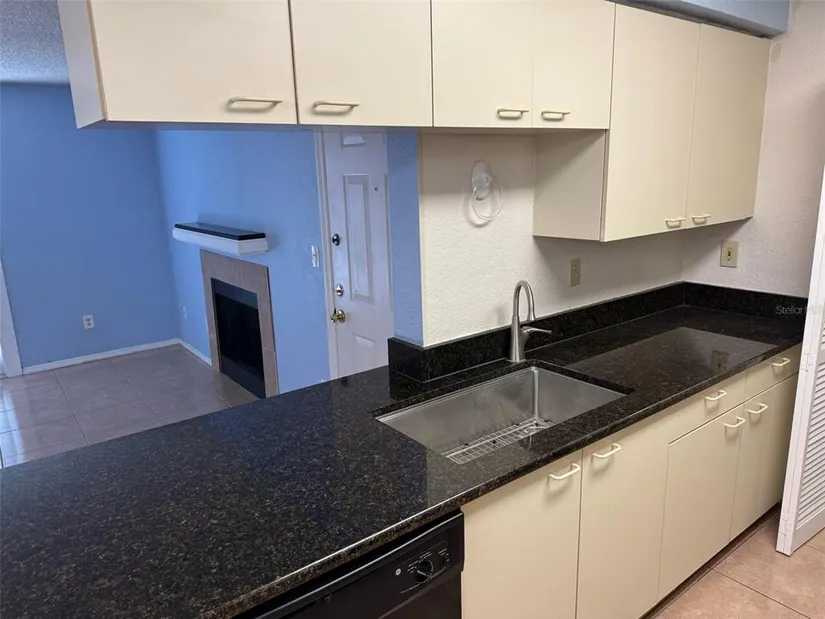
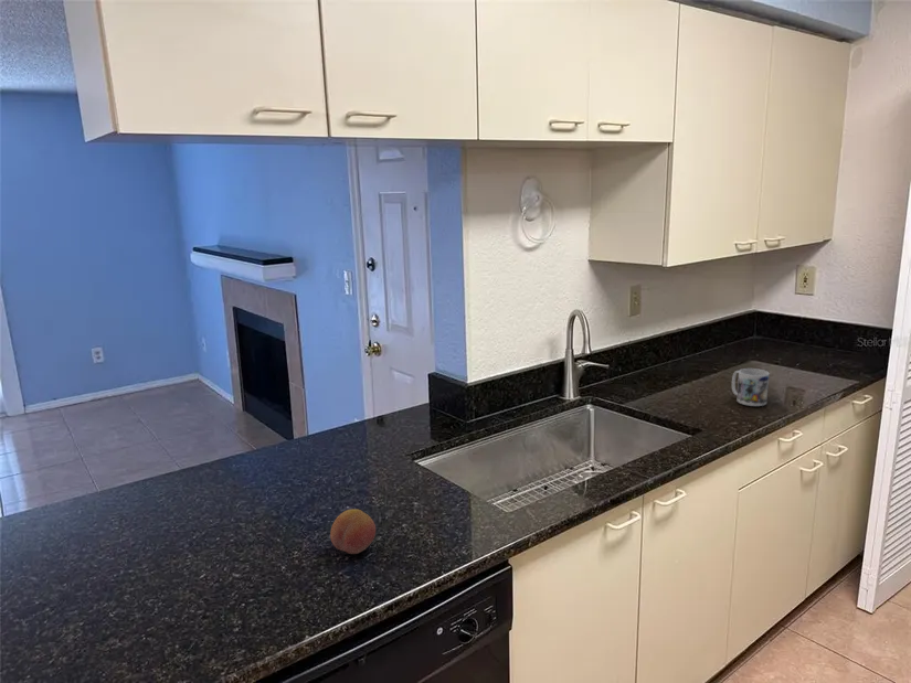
+ mug (748, 385)
+ fruit (352, 531)
